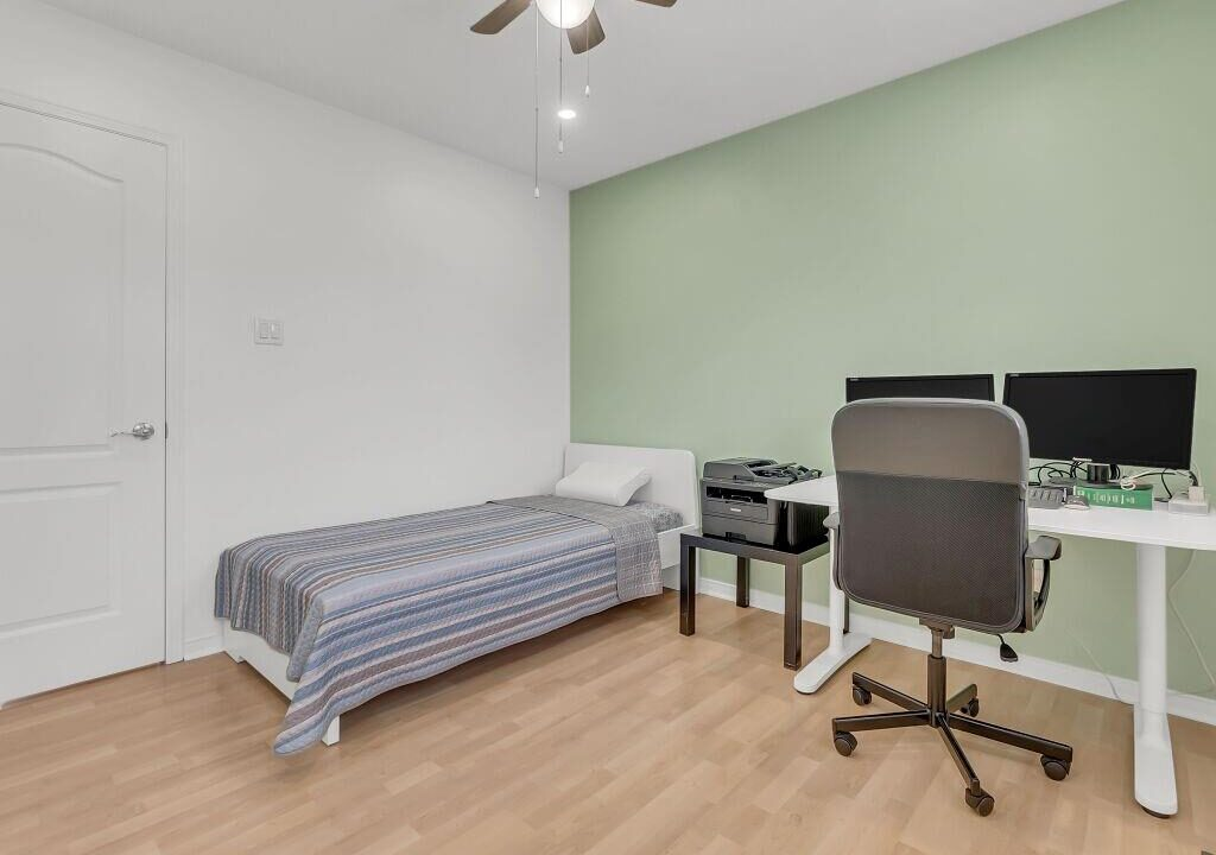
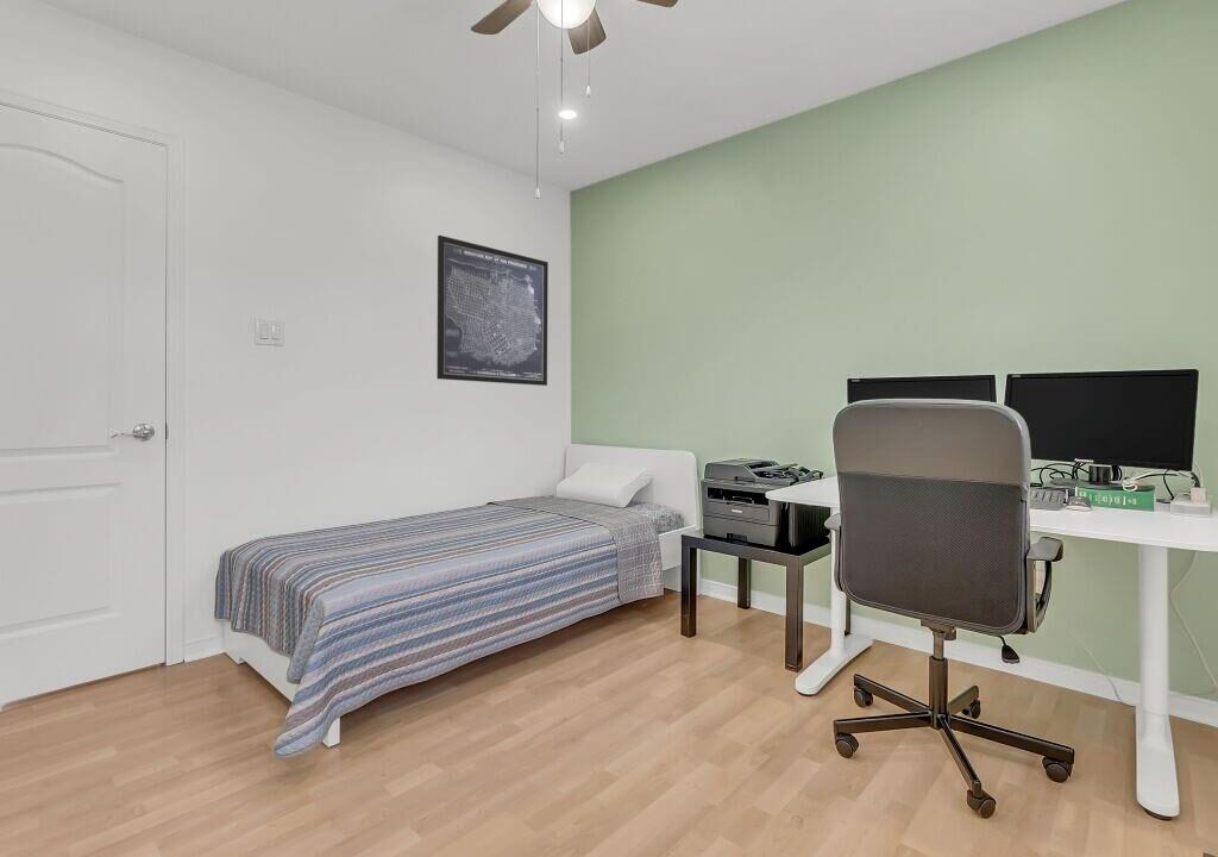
+ wall art (496, 315)
